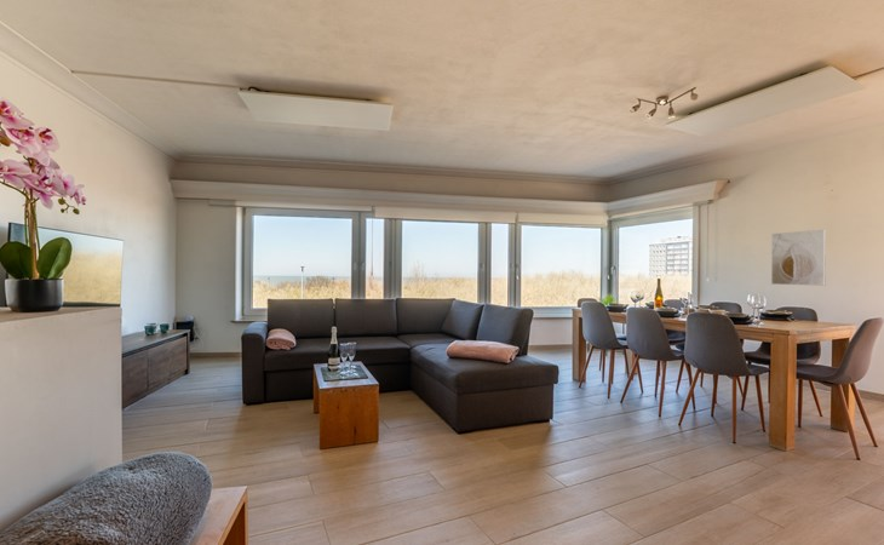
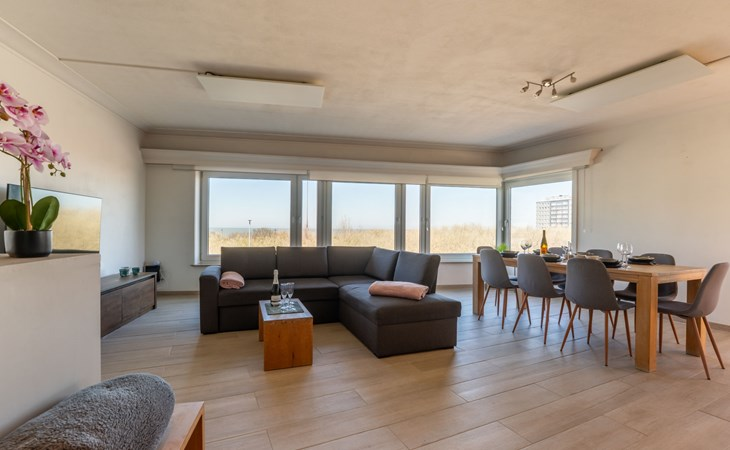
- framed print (797, 258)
